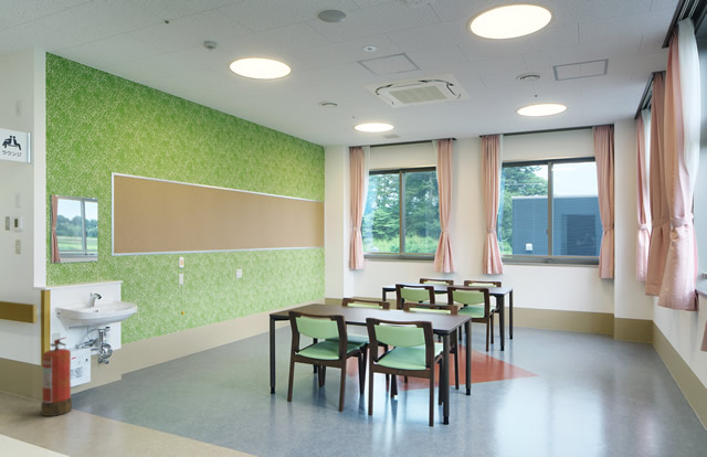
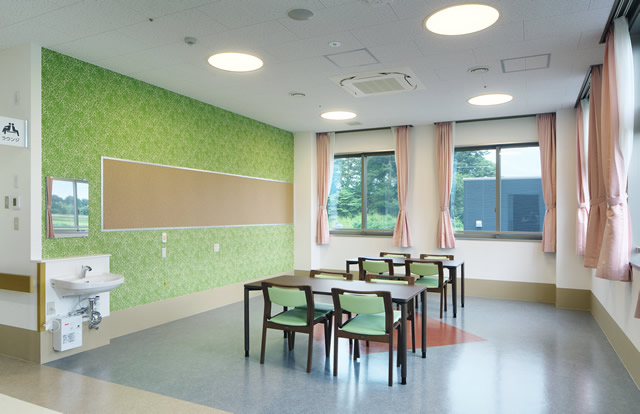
- fire extinguisher (56, 373)
